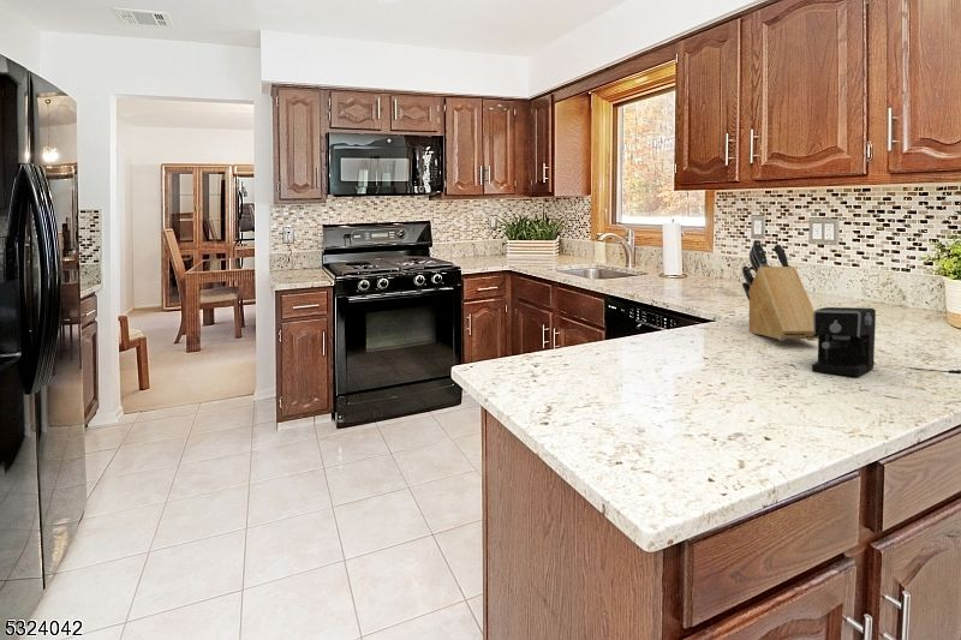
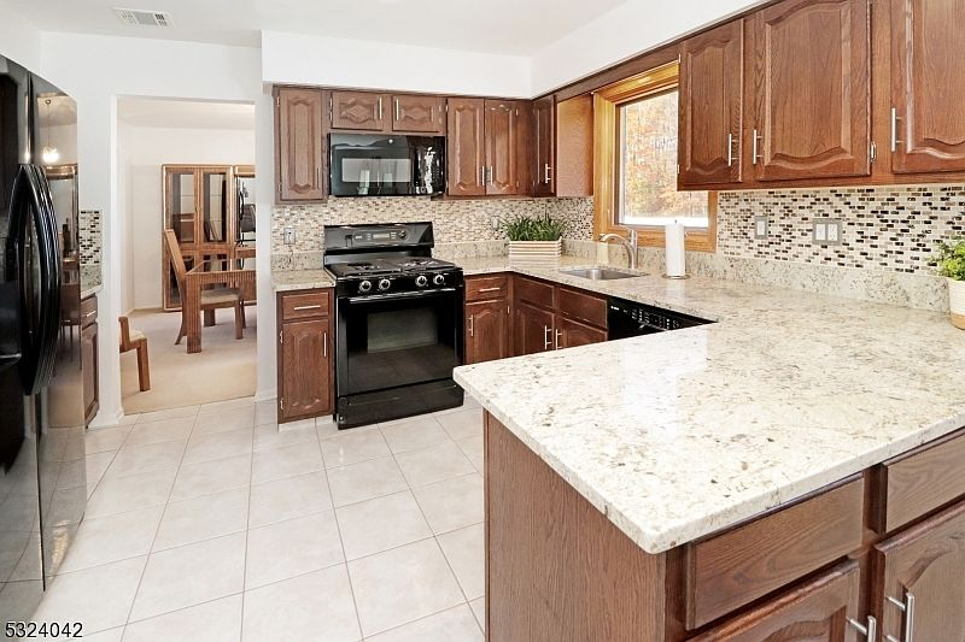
- knife block (777, 286)
- coffee maker (873, 341)
